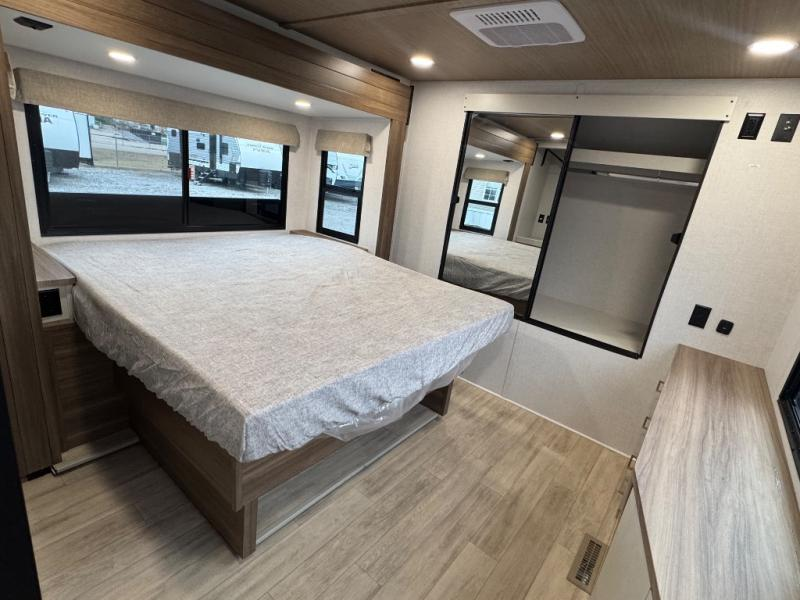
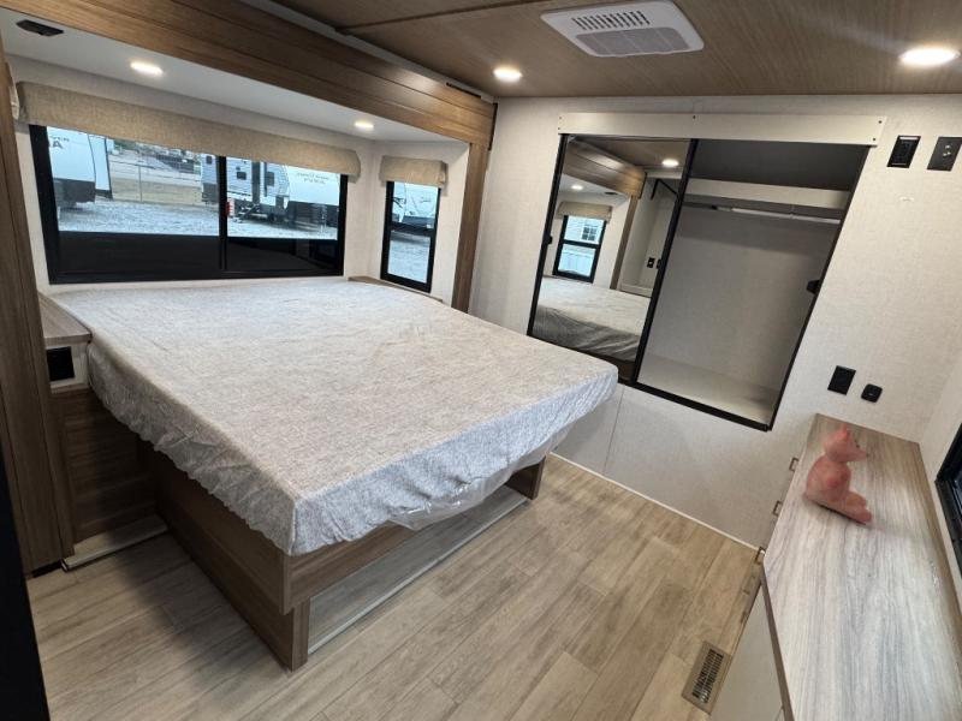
+ teddy bear (848, 469)
